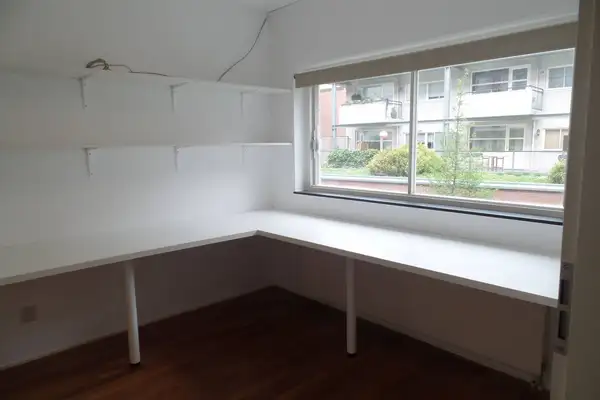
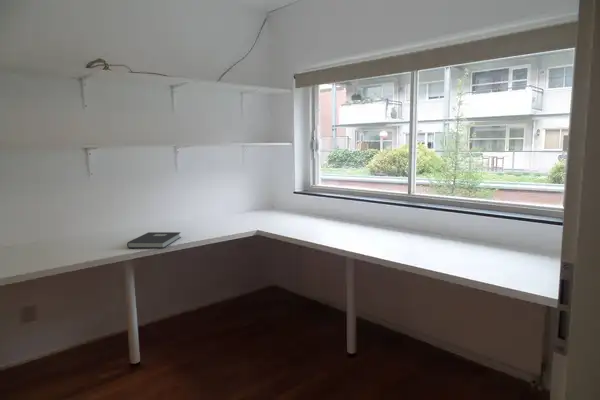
+ book (155, 239)
